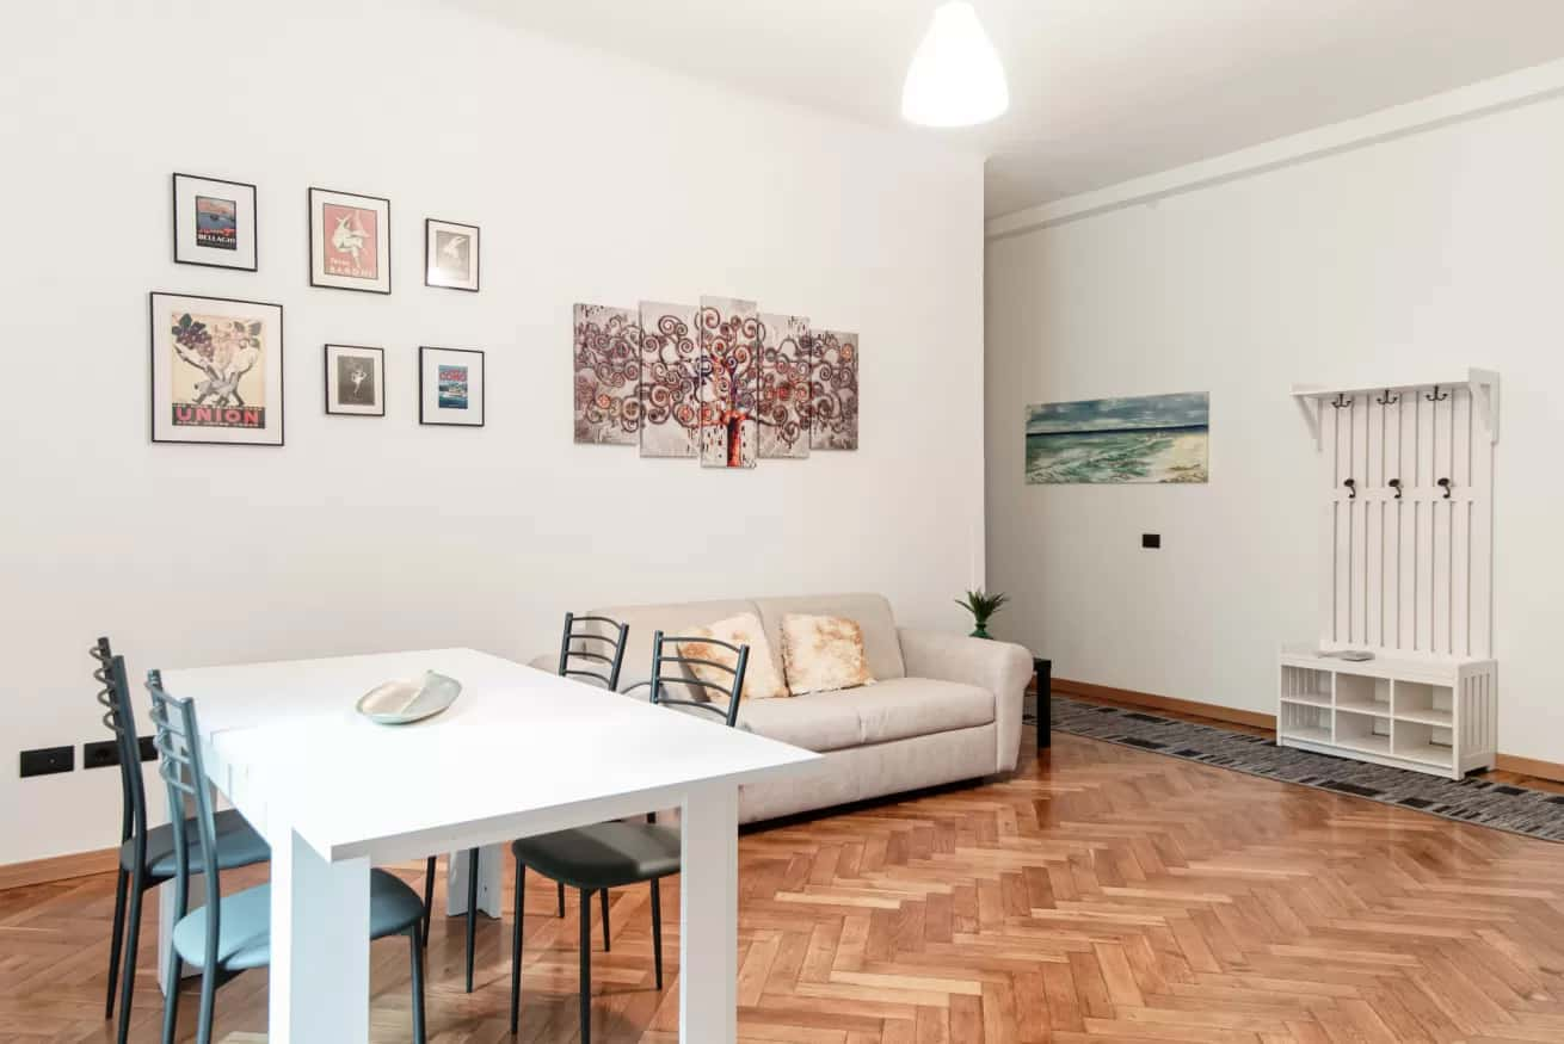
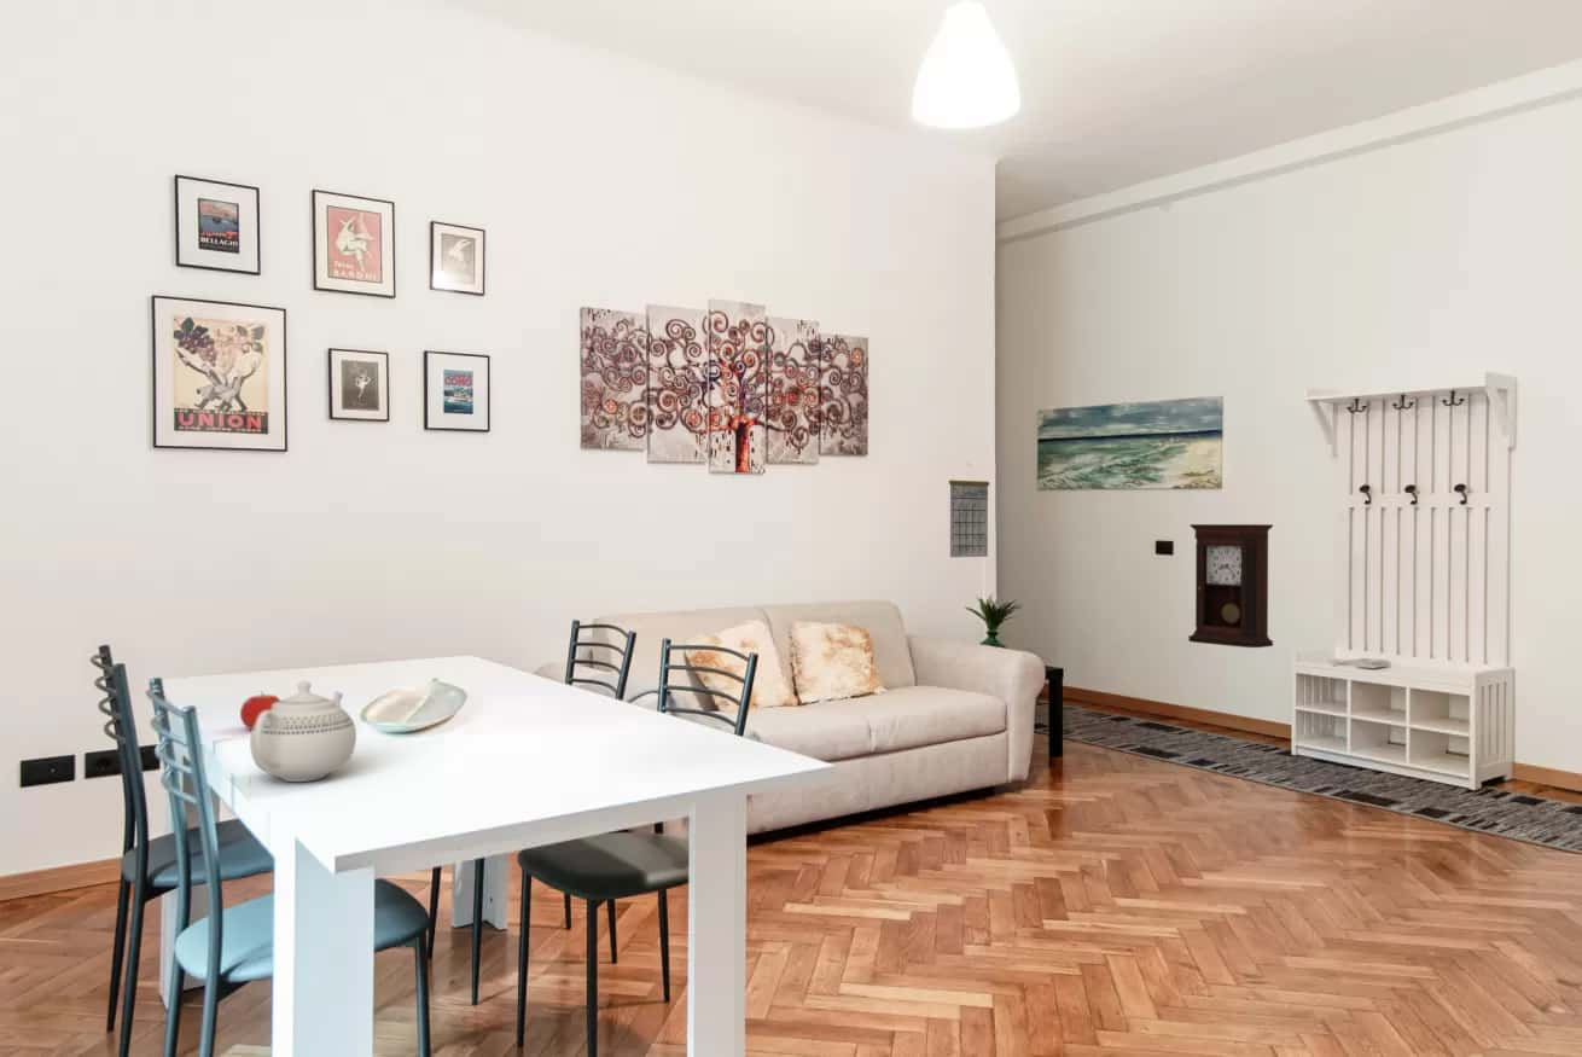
+ calendar (969, 510)
+ pendulum clock (1227, 583)
+ teapot (302, 730)
+ fruit (262, 709)
